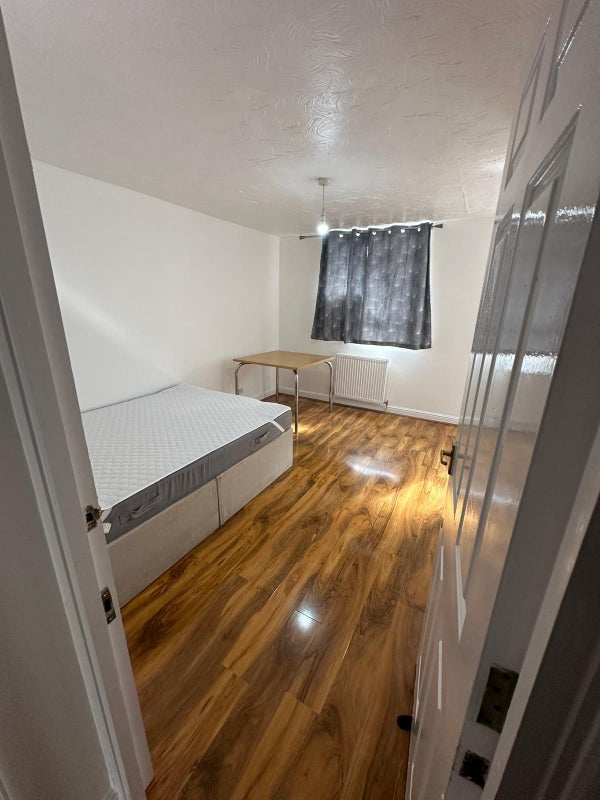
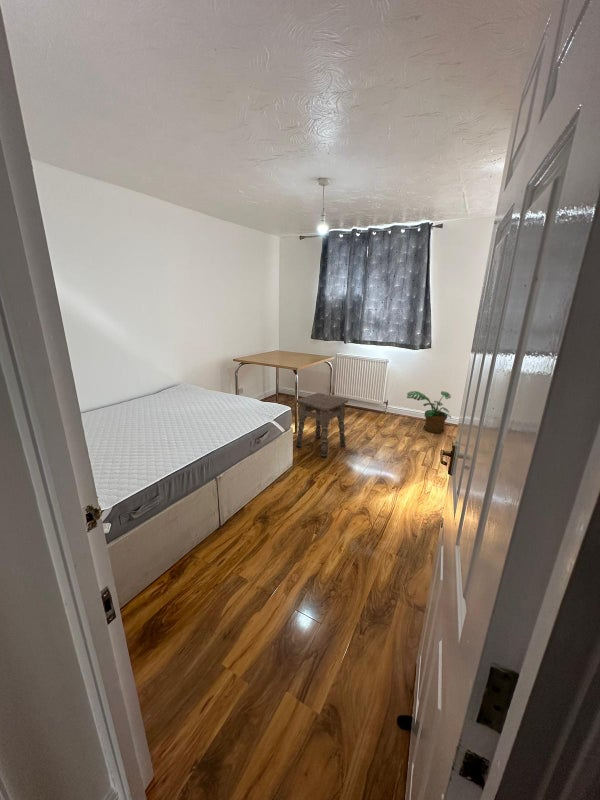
+ side table (321, 423)
+ potted plant (429, 410)
